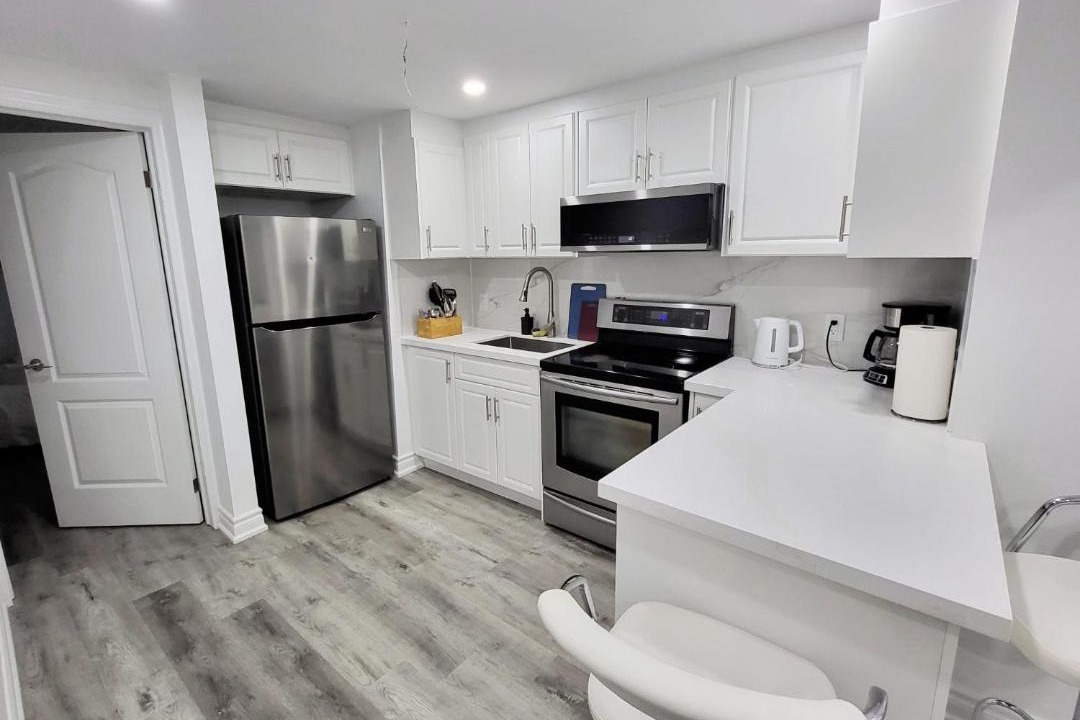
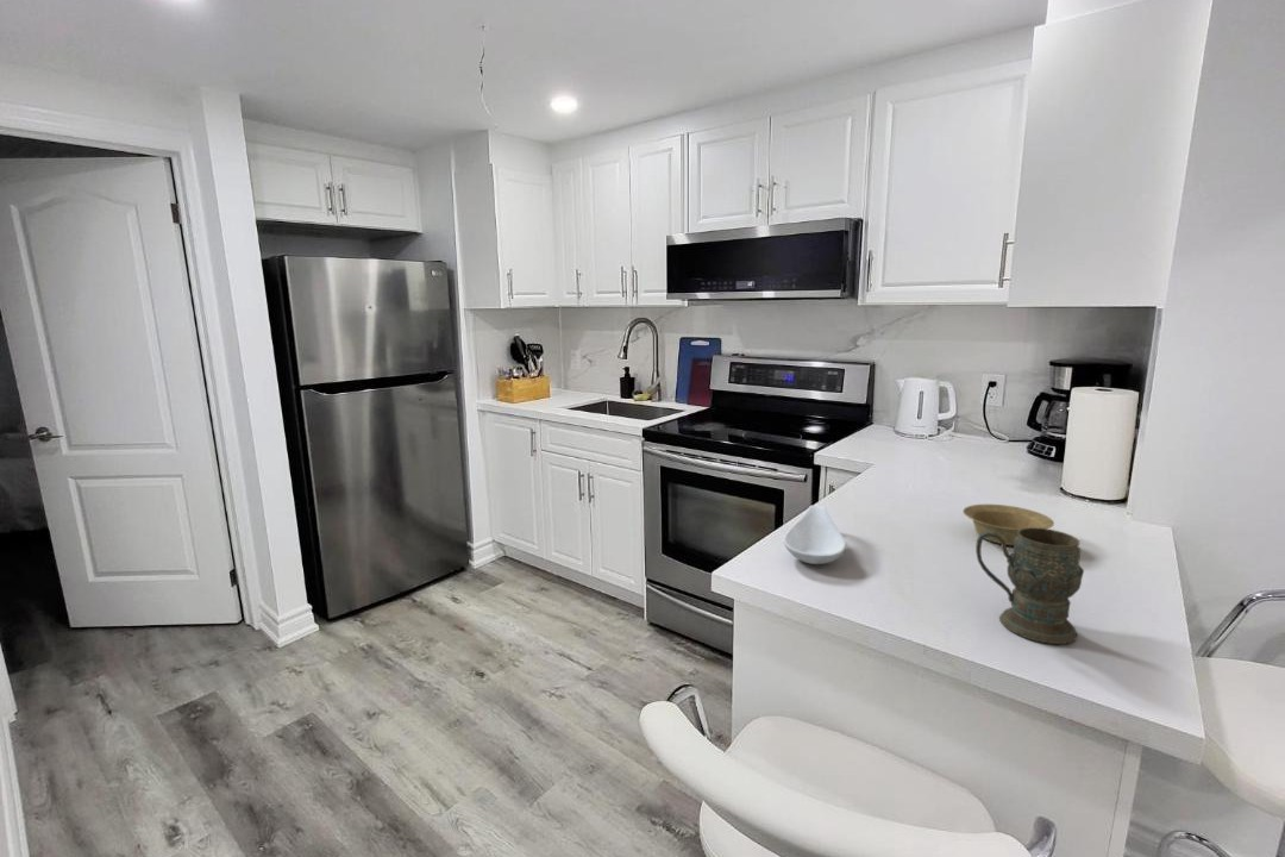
+ spoon rest (815, 531)
+ bowl (1005, 526)
+ mug (1026, 580)
